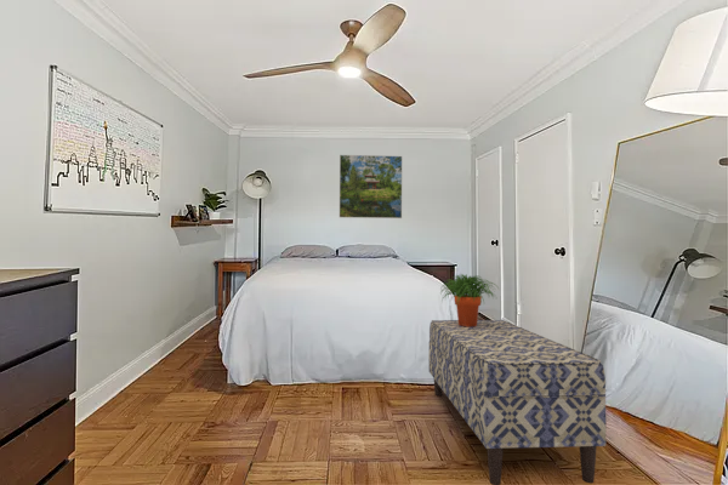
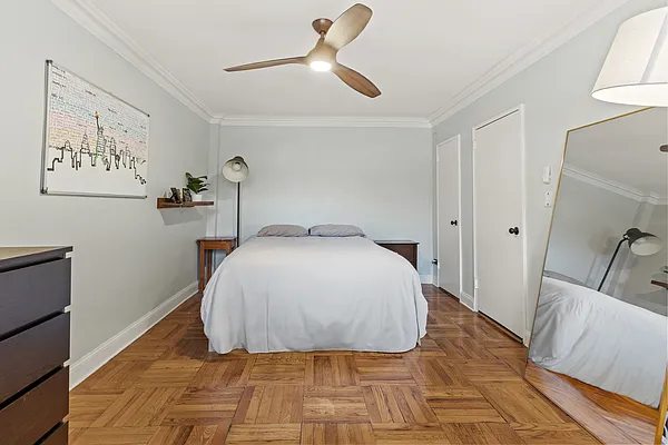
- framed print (370, 187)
- potted plant (466, 298)
- bench (496, 382)
